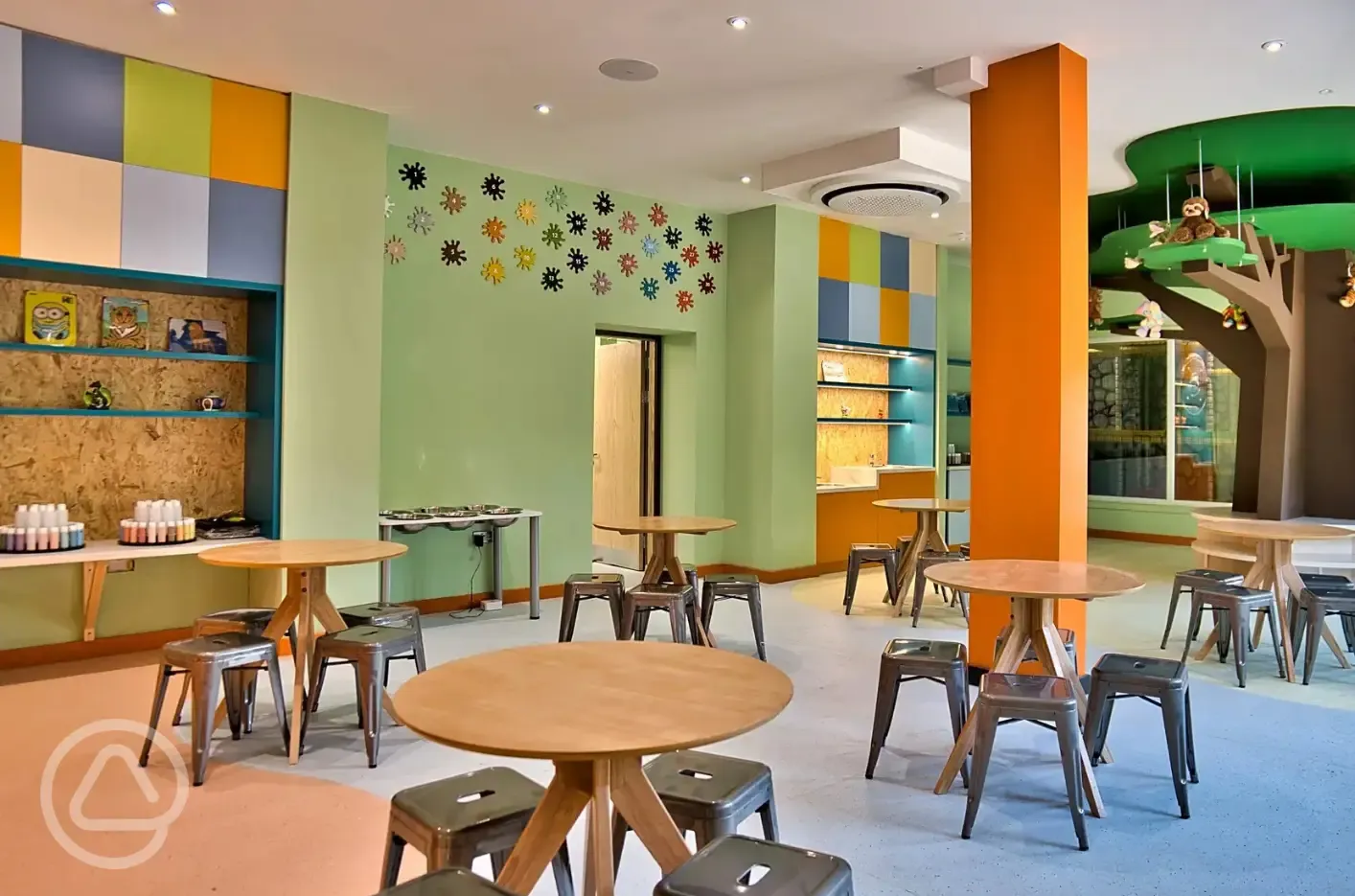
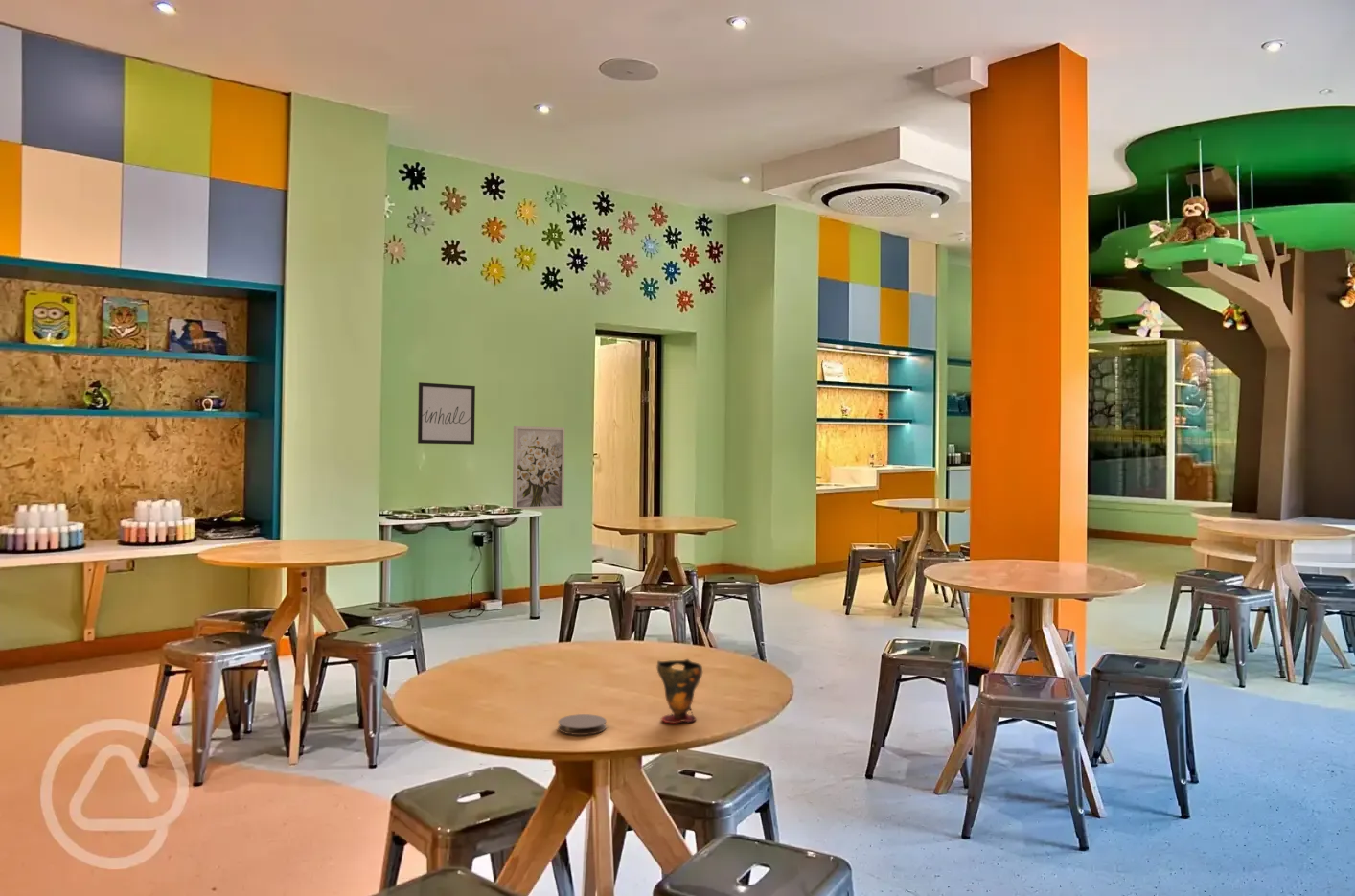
+ cup (678, 690)
+ wall art (539, 468)
+ coaster (582, 724)
+ wall art (447, 414)
